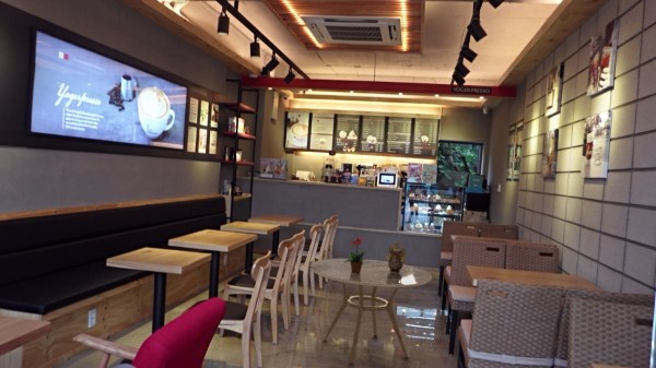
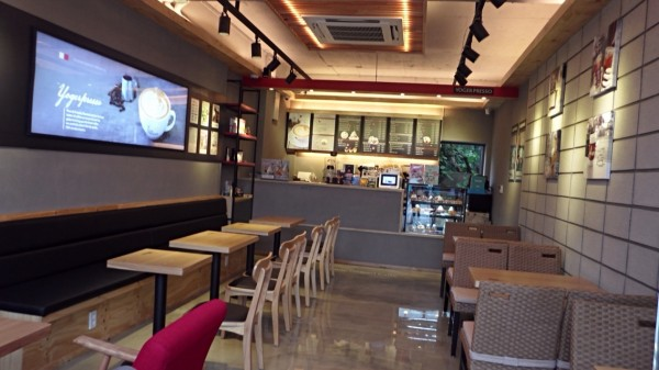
- decorative vase (396, 256)
- potted flower (356, 254)
- dining table (367, 309)
